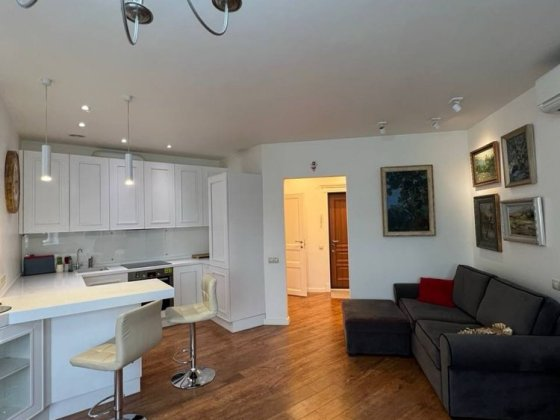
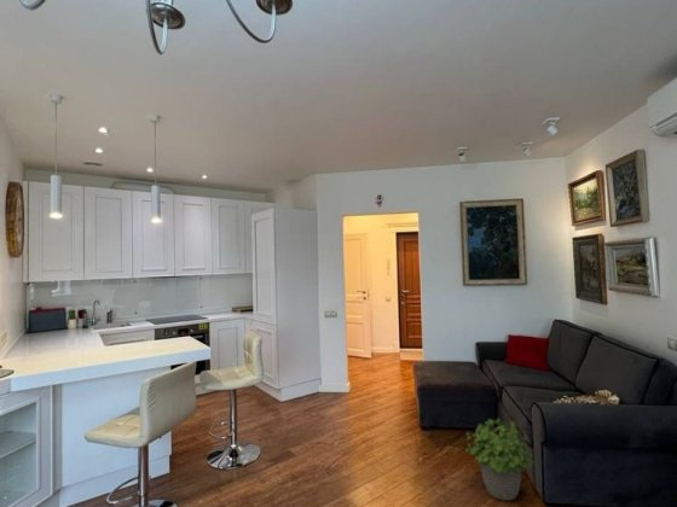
+ potted plant (498, 455)
